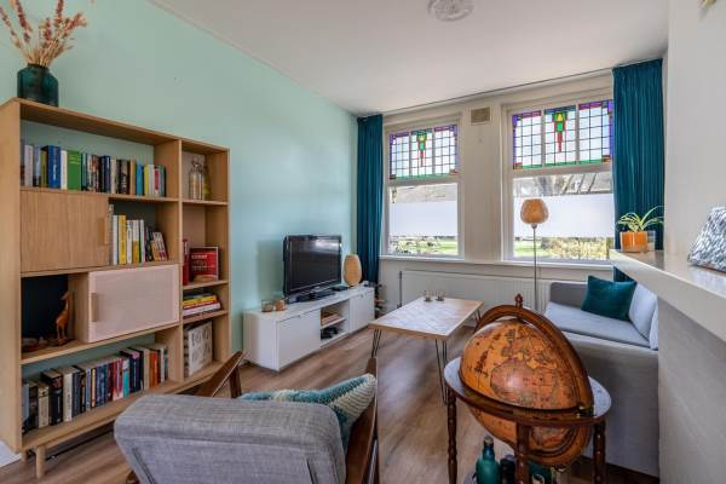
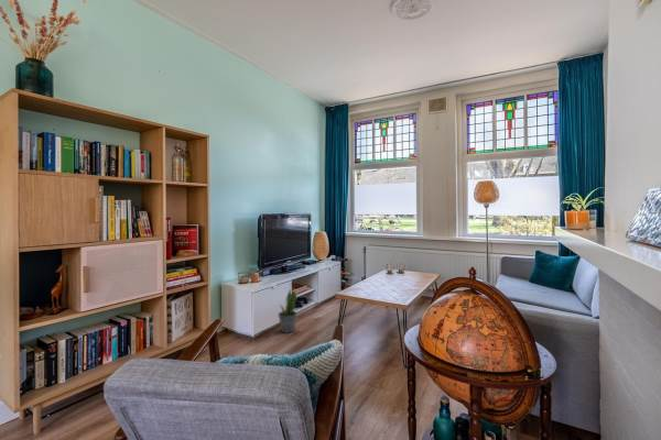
+ potted plant (286, 309)
